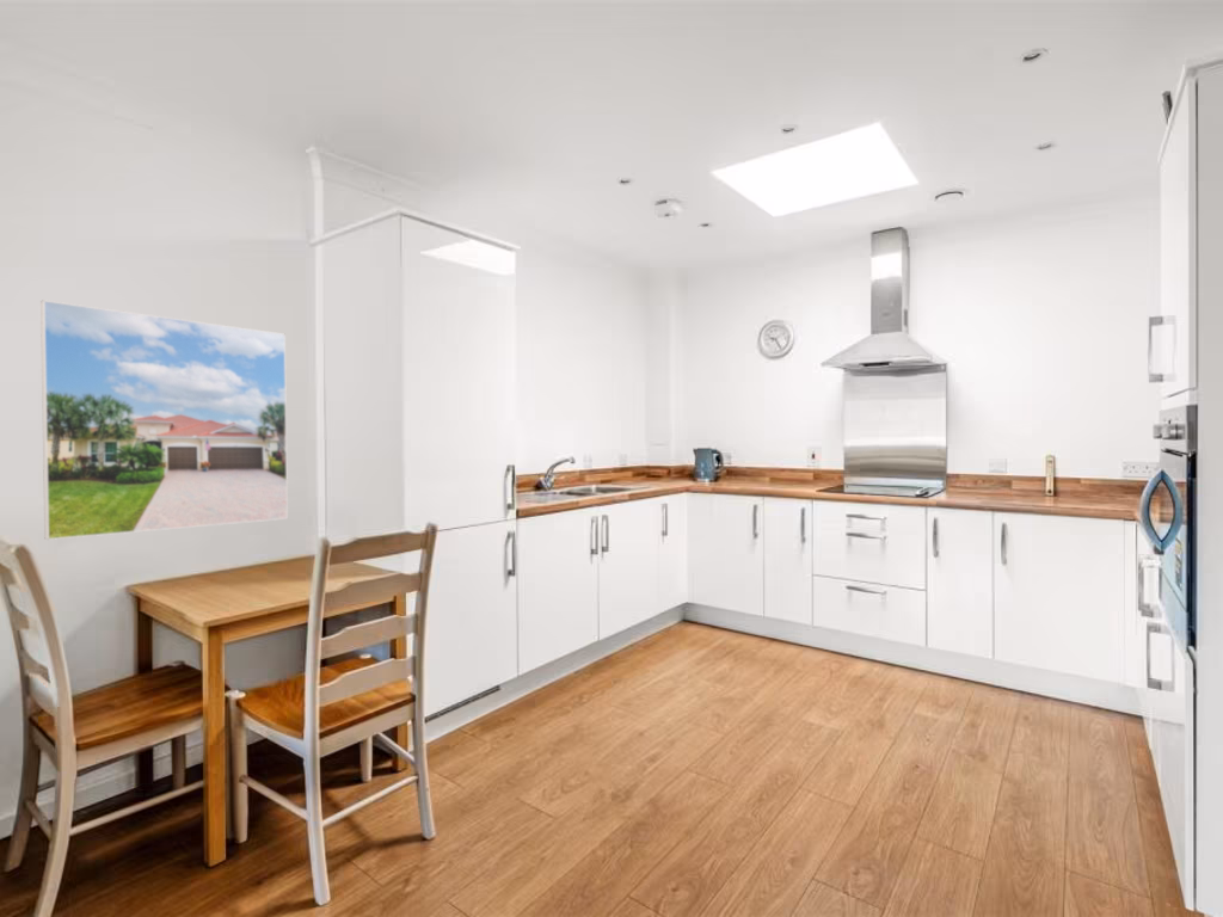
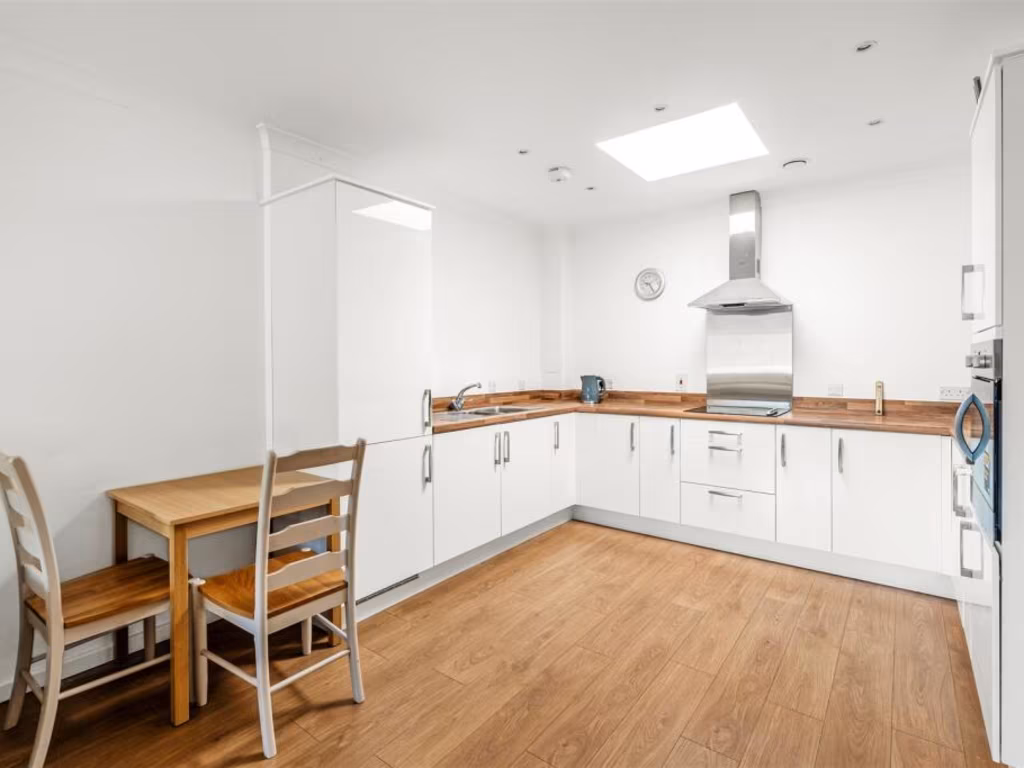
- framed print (179, 423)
